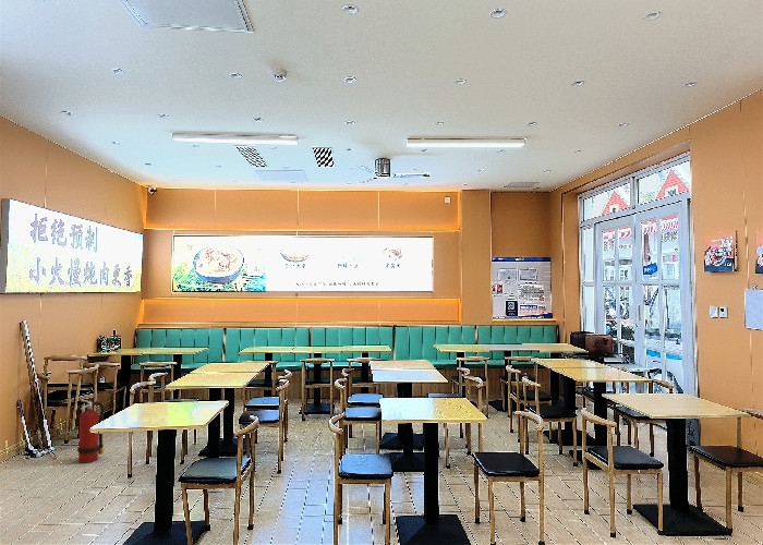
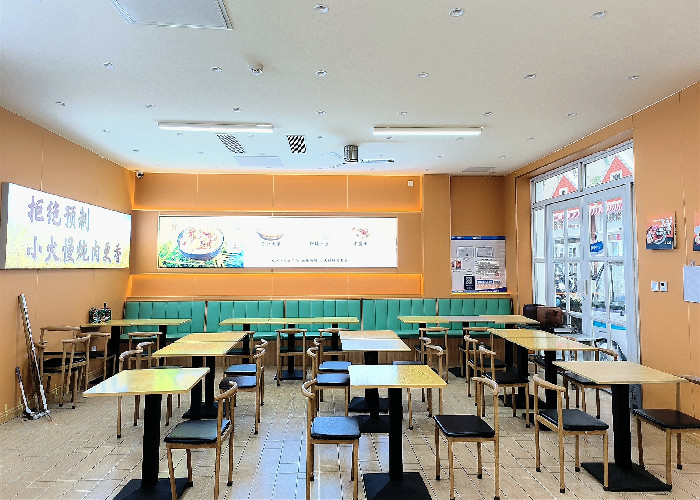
- fire extinguisher (89, 427)
